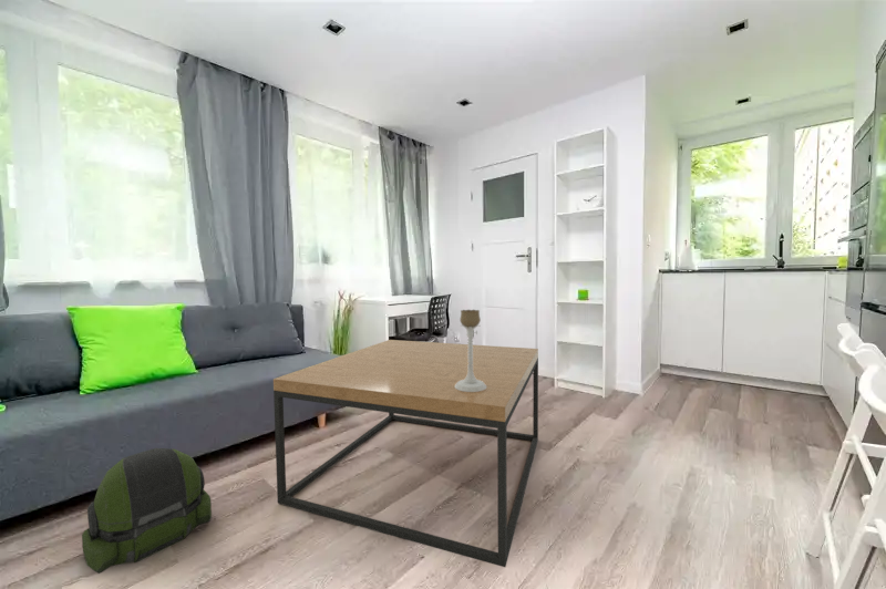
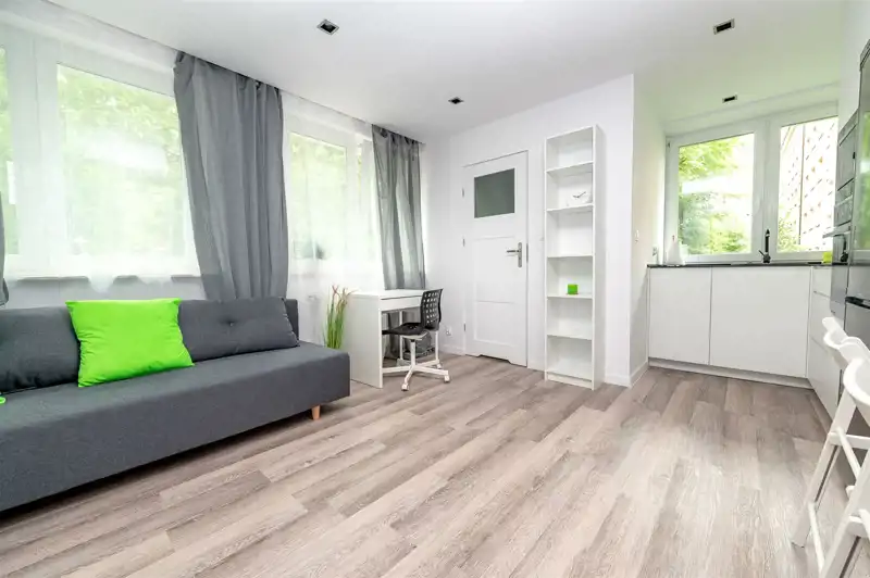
- candle holder (470, 348)
- backpack (145, 488)
- coffee table (426, 414)
